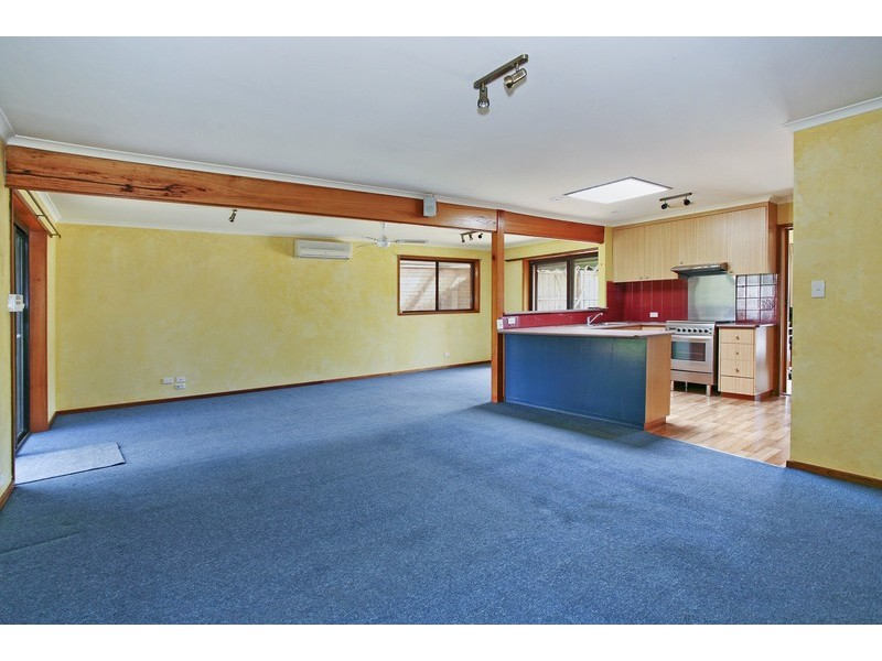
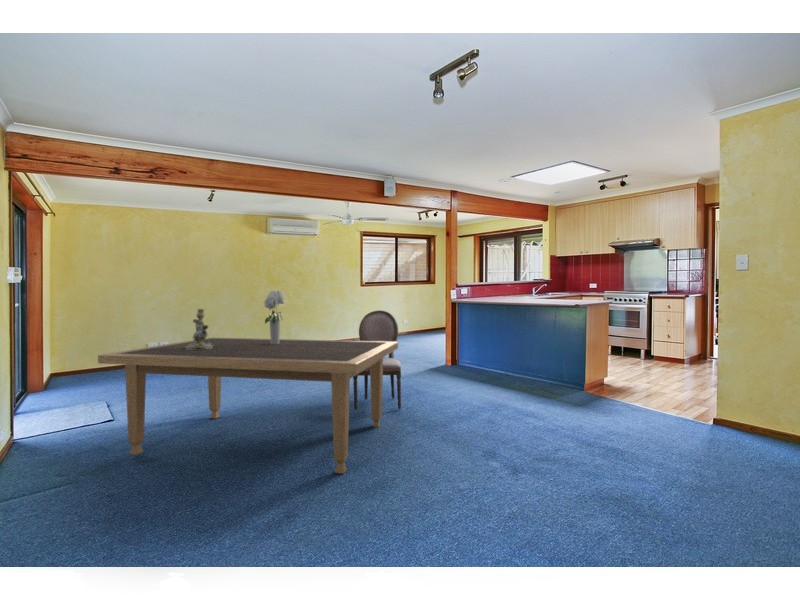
+ candlestick (199, 328)
+ dining chair (383, 358)
+ dining table (266, 378)
+ bouquet (273, 315)
